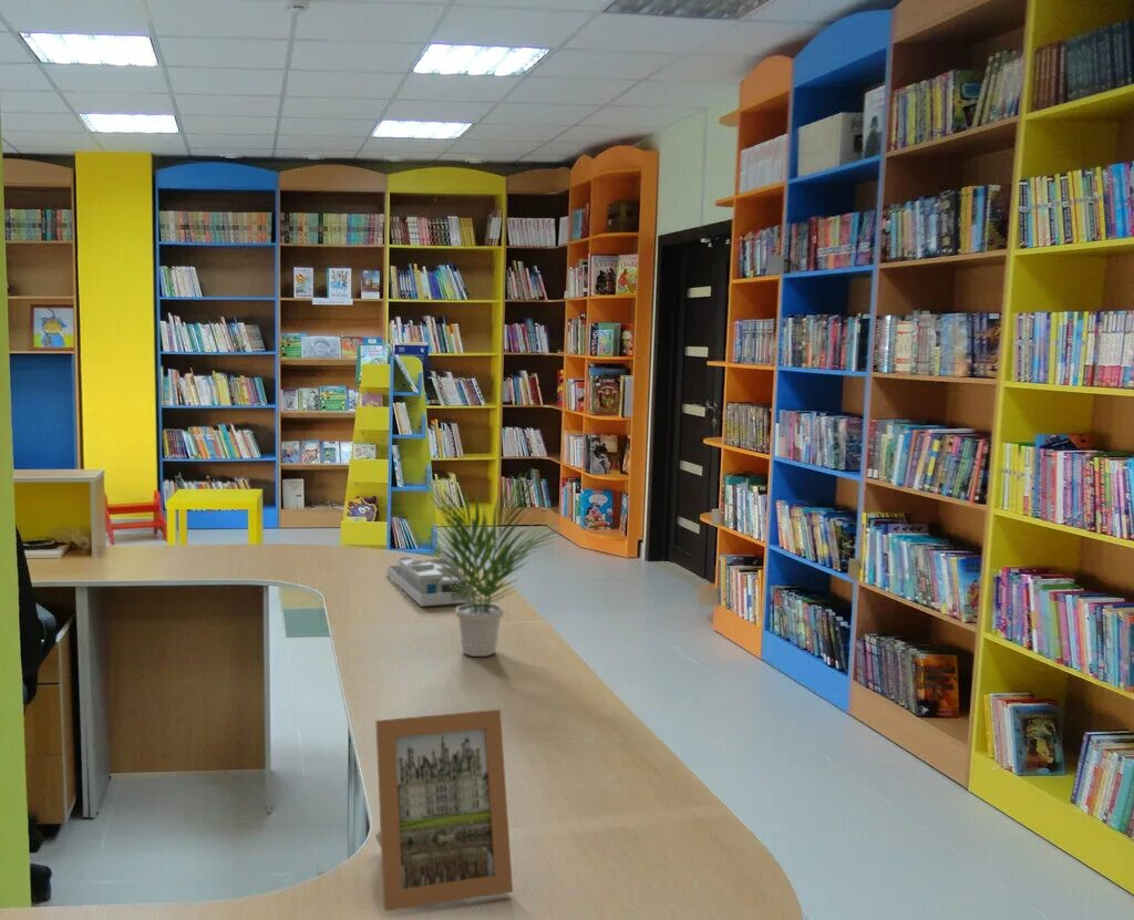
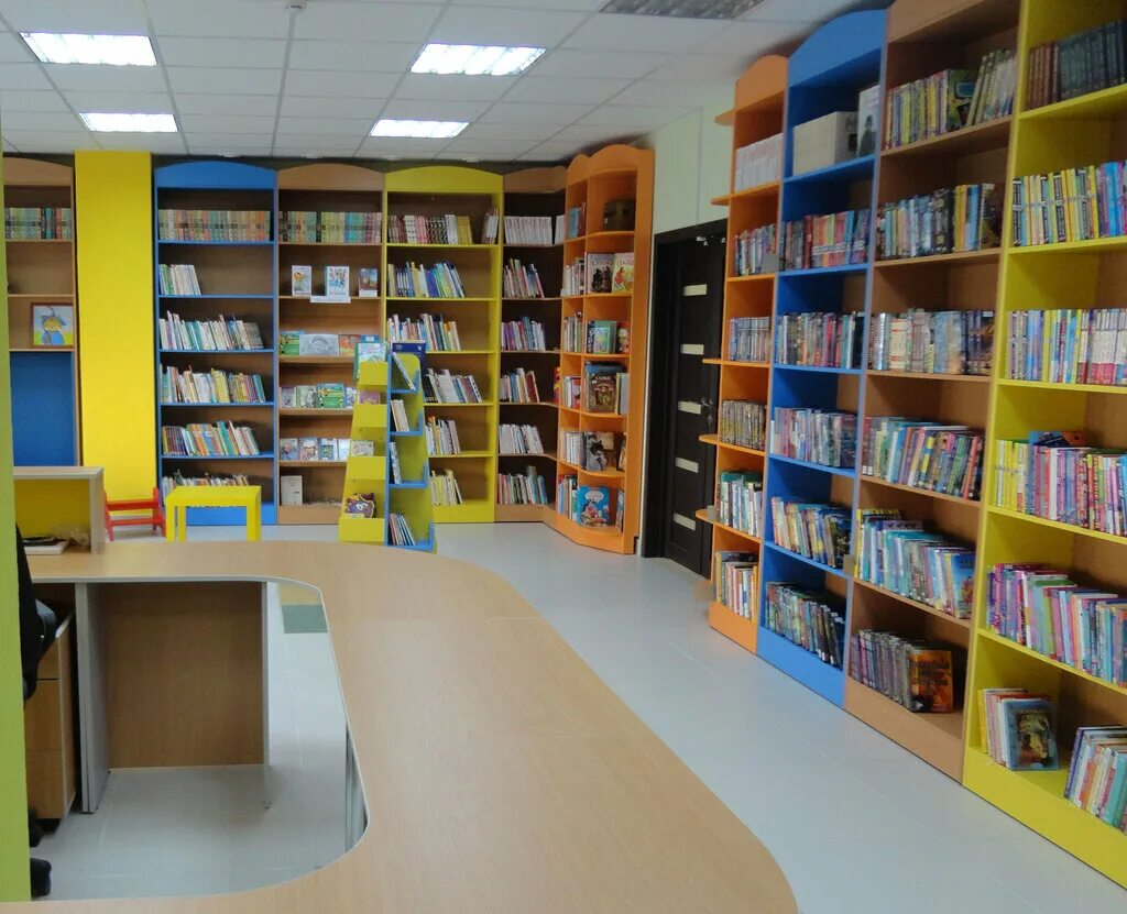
- potted plant (481, 564)
- picture frame (439, 794)
- desk organizer (427, 575)
